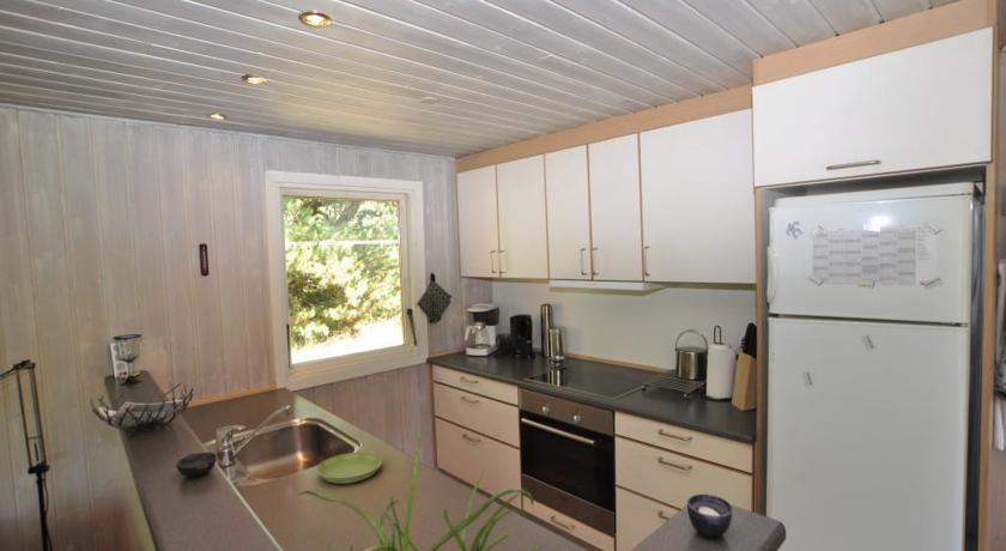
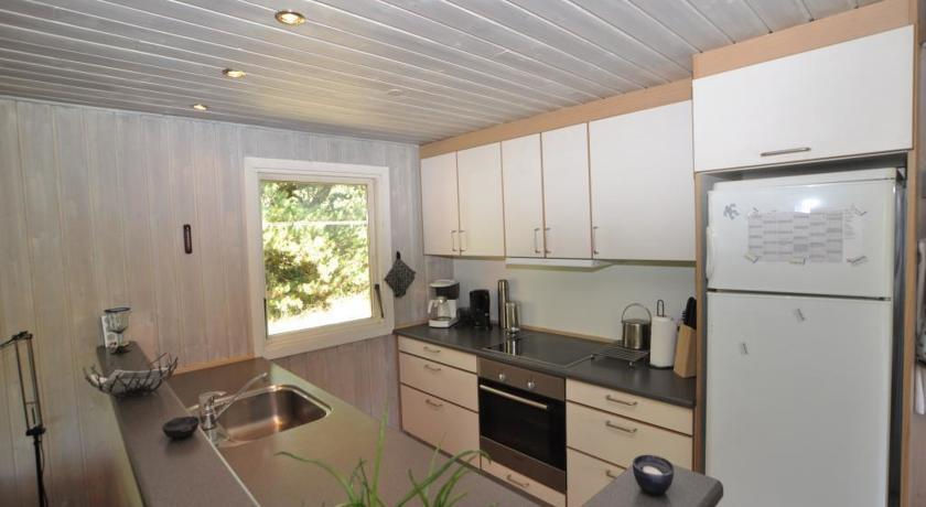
- saucer (350, 468)
